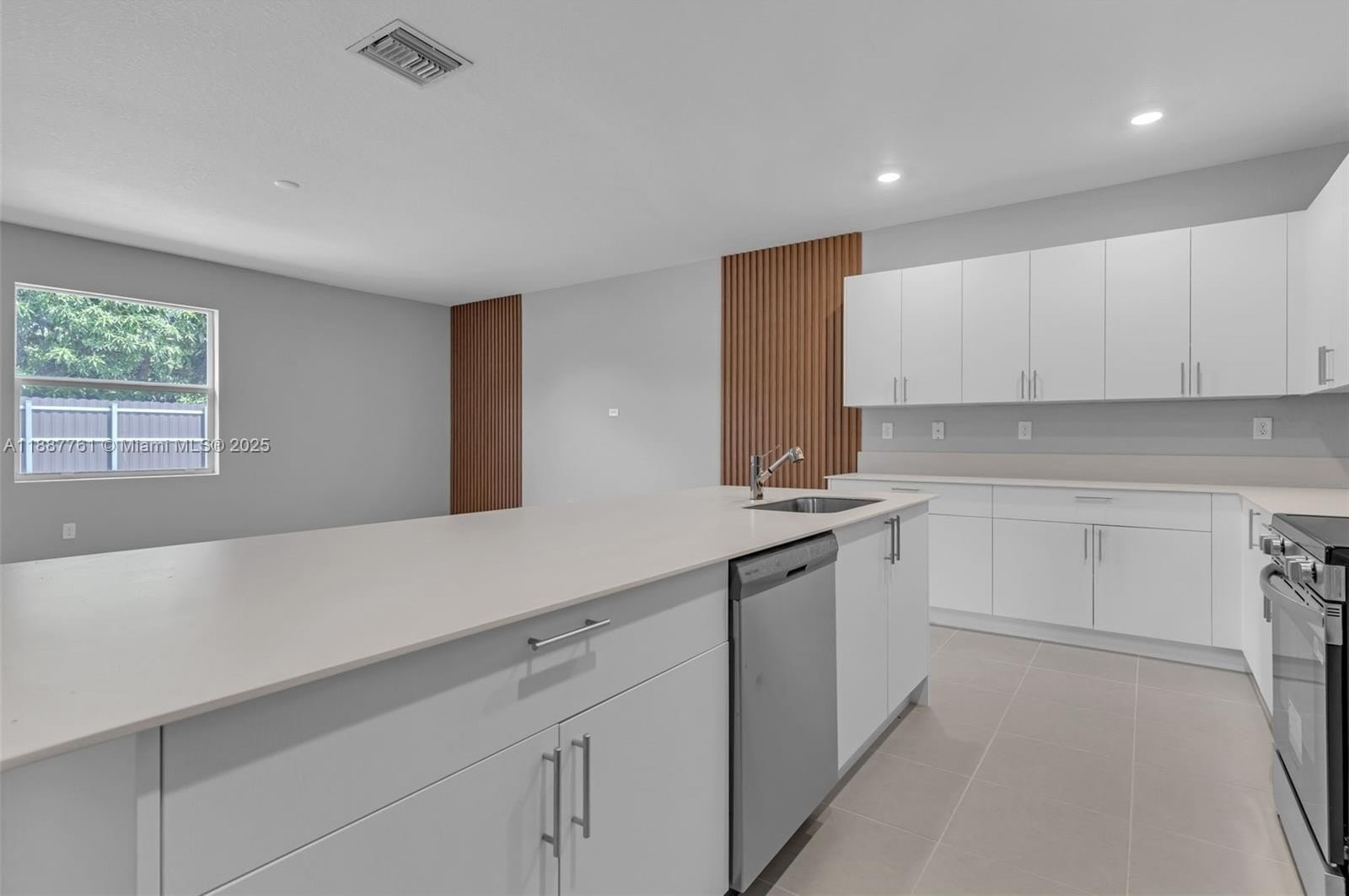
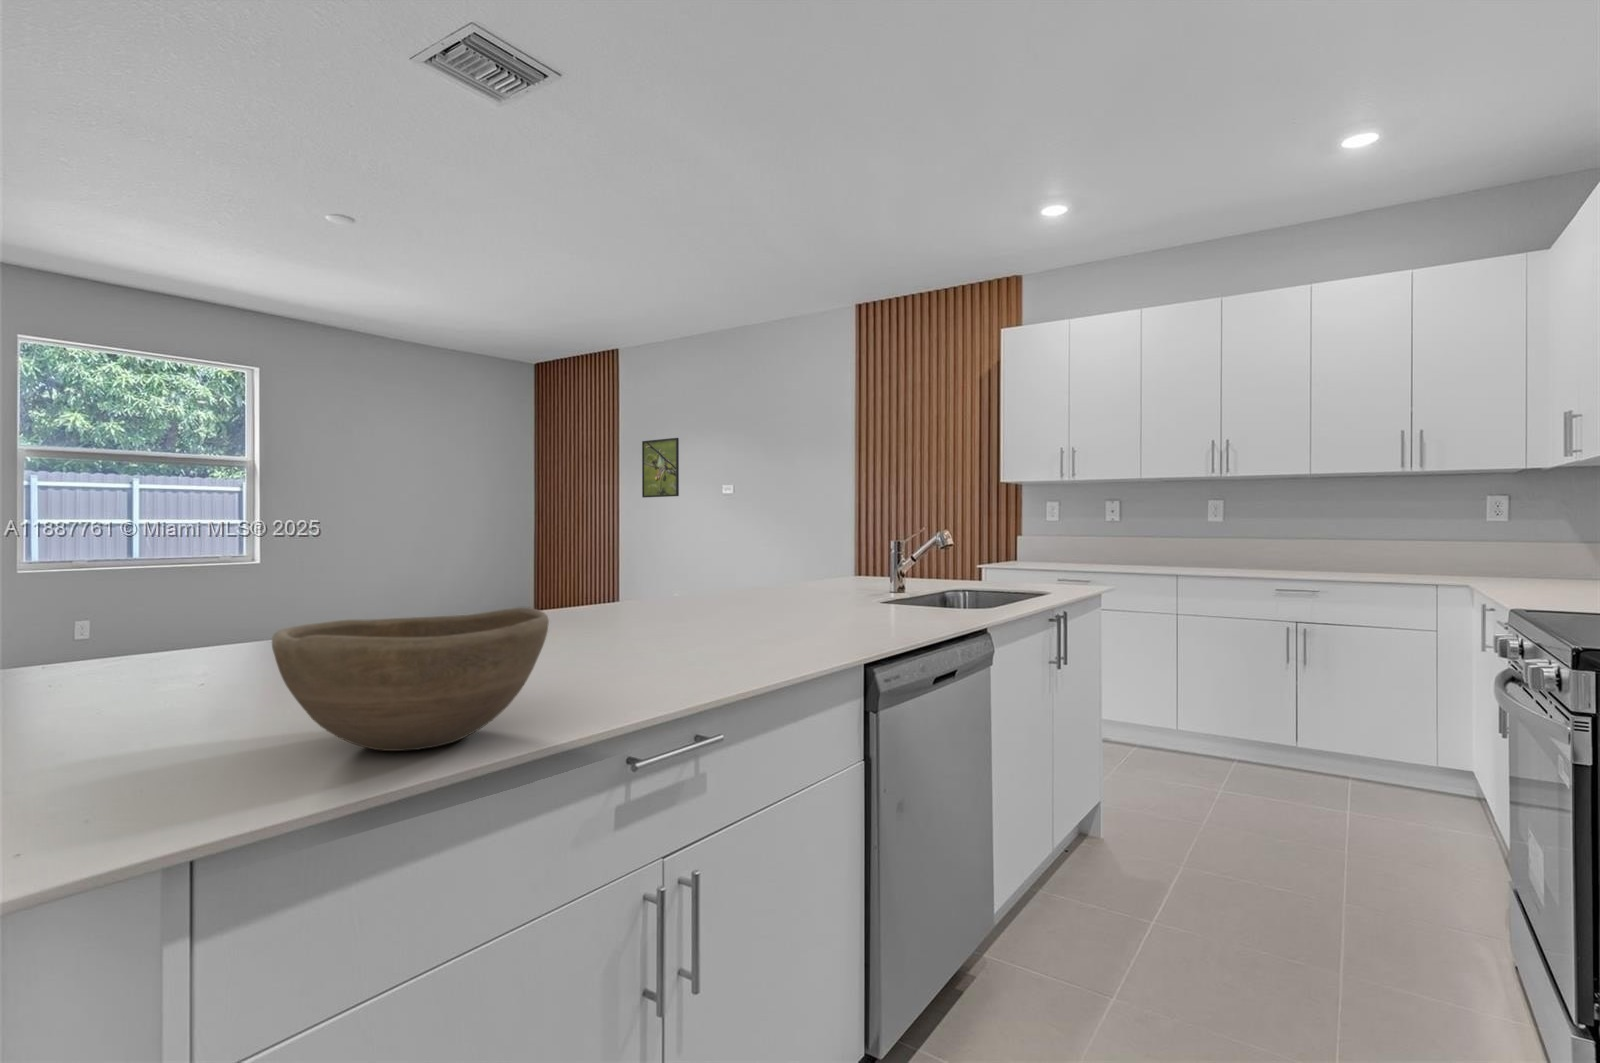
+ bowl (417, 677)
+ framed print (659, 467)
